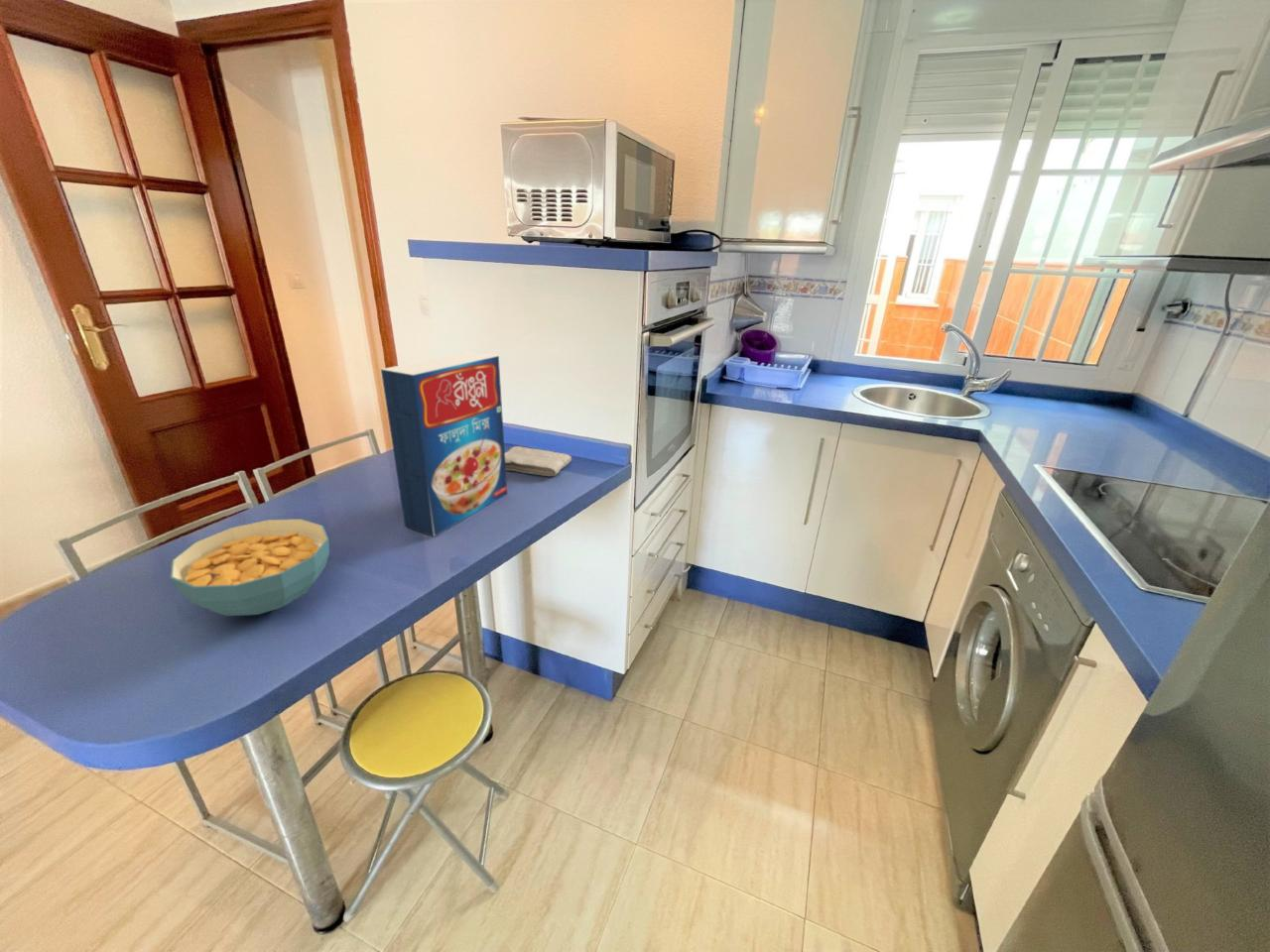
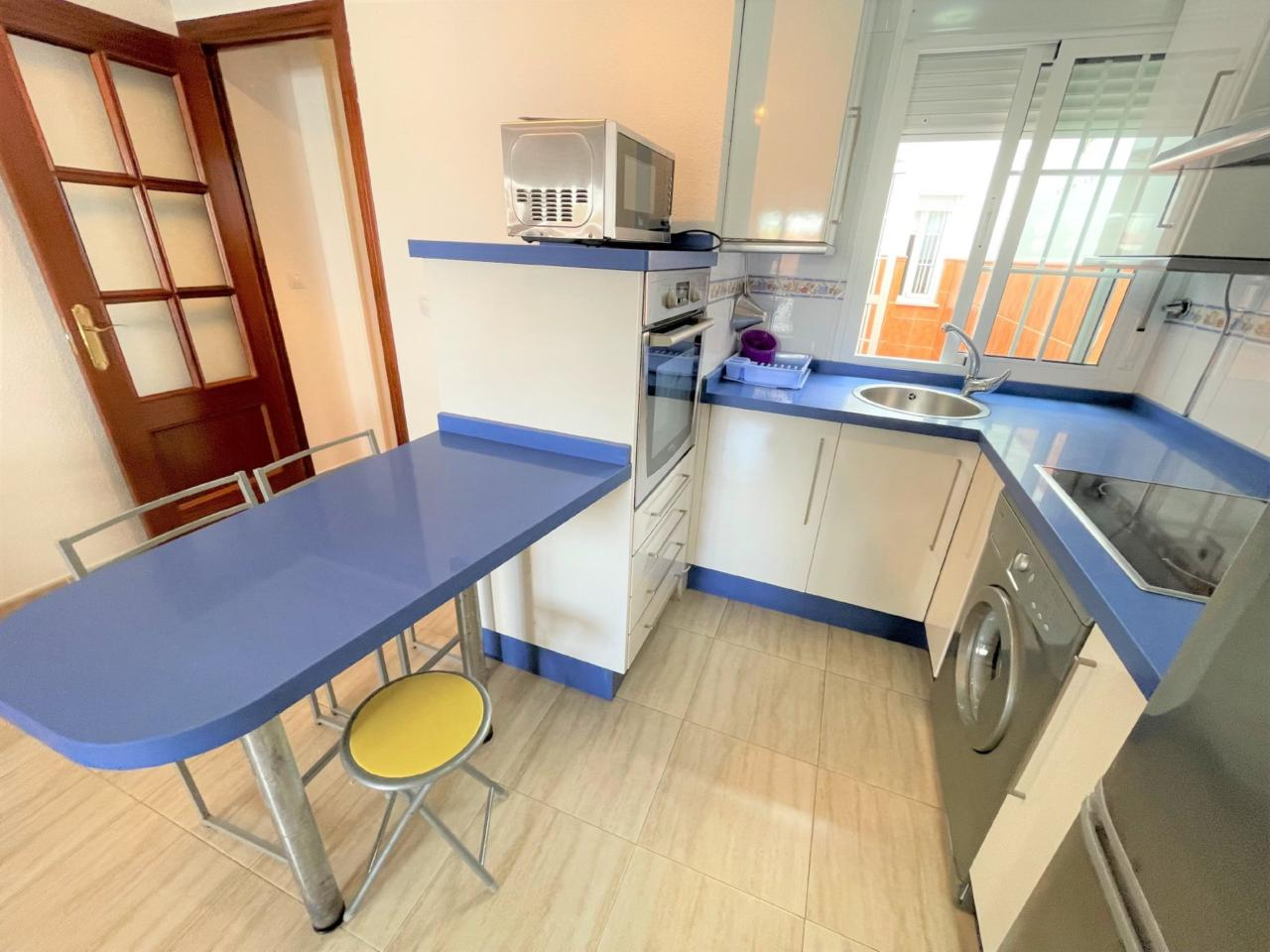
- cereal box (452, 439)
- cereal bowl (261, 575)
- washcloth (533, 459)
